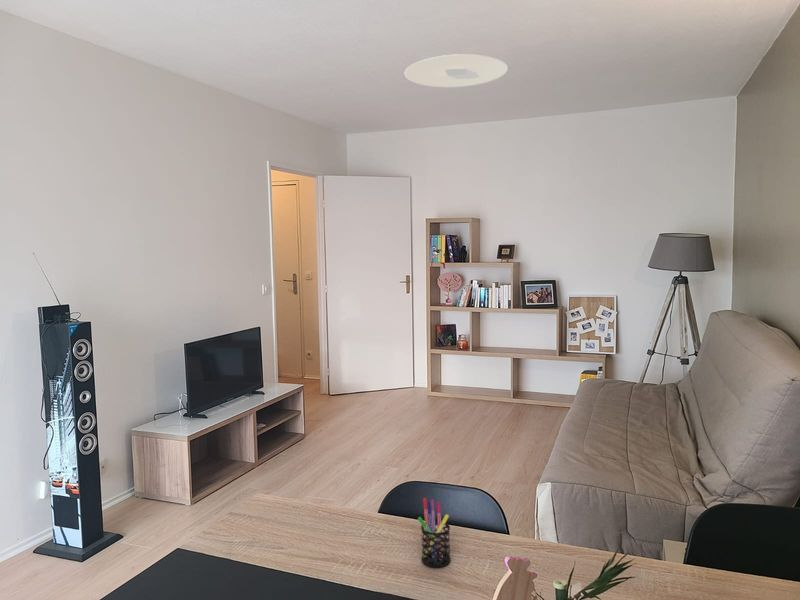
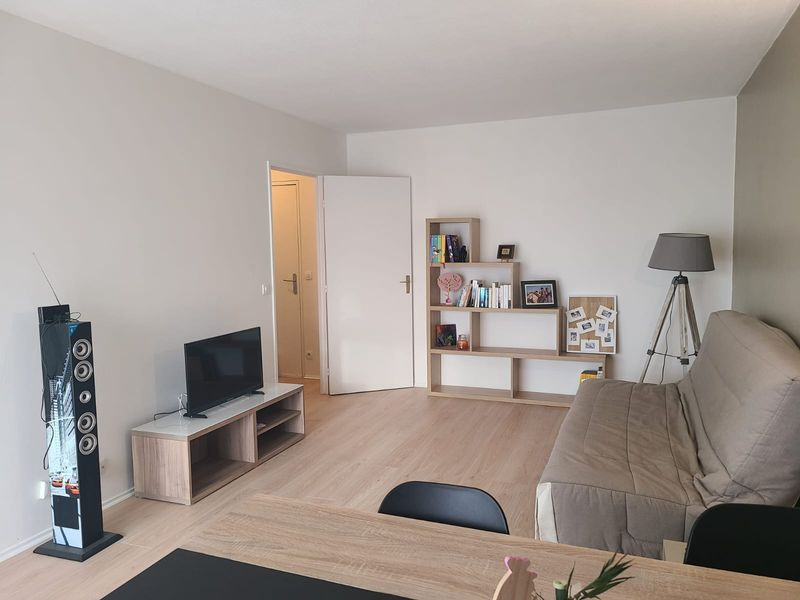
- pen holder (431, 531)
- ceiling light (455, 67)
